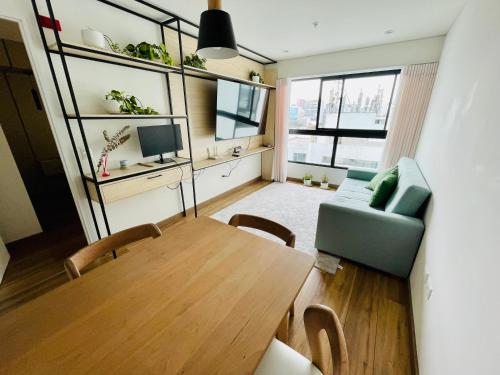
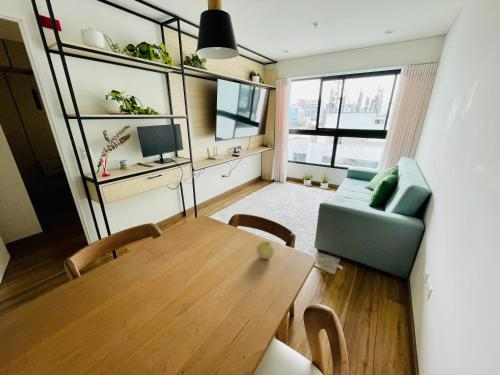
+ apple (265, 249)
